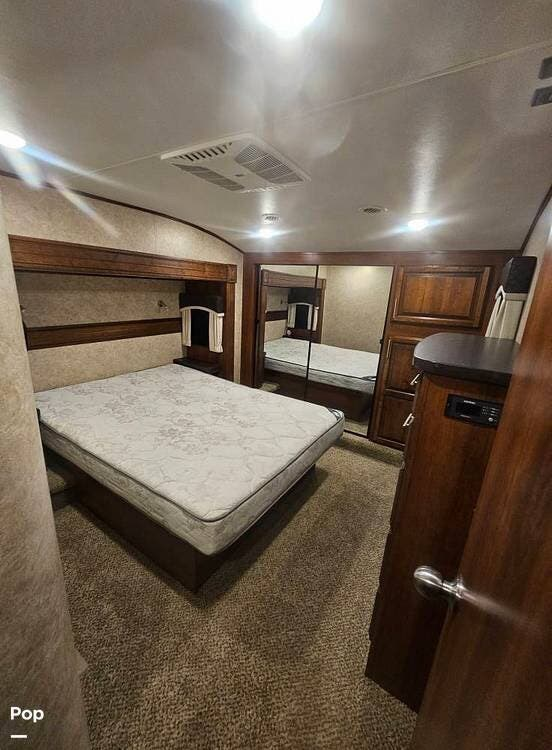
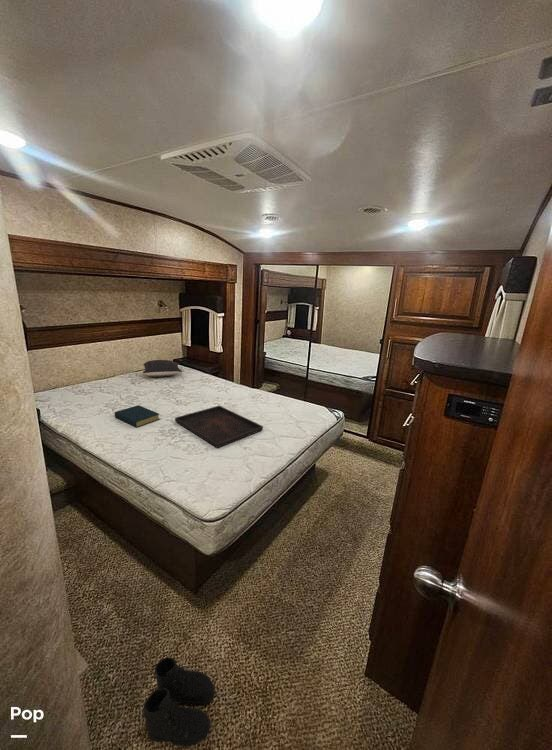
+ boots (180, 694)
+ pillow (162, 367)
+ hardback book (137, 415)
+ serving tray (218, 424)
